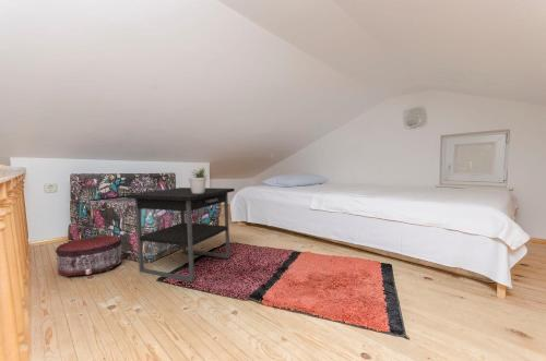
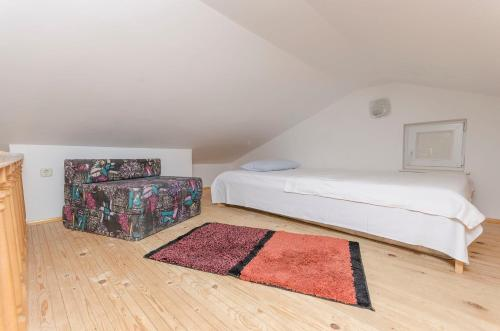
- potted plant (198, 179)
- pouf (92, 252)
- nightstand (186, 228)
